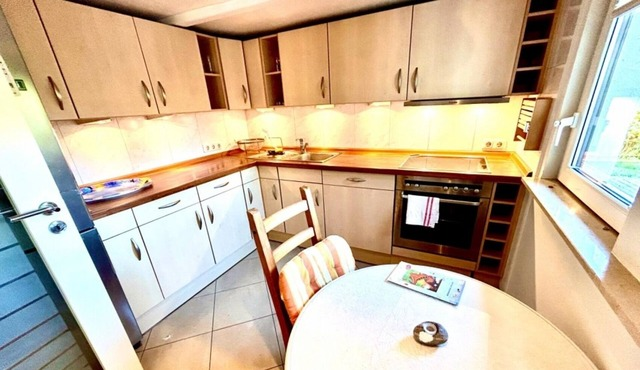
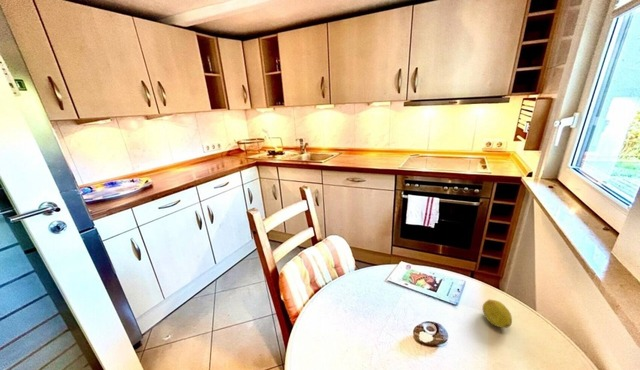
+ fruit (495, 312)
